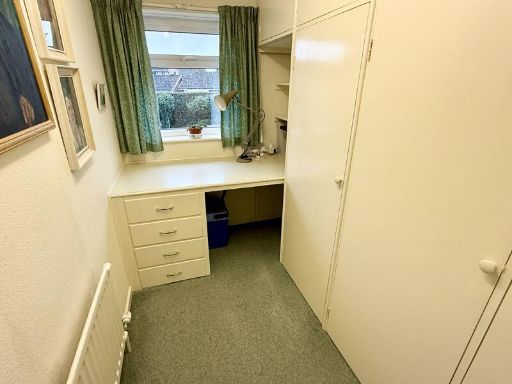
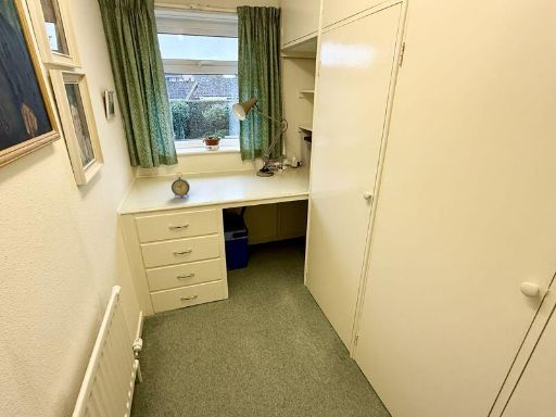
+ alarm clock (180, 185)
